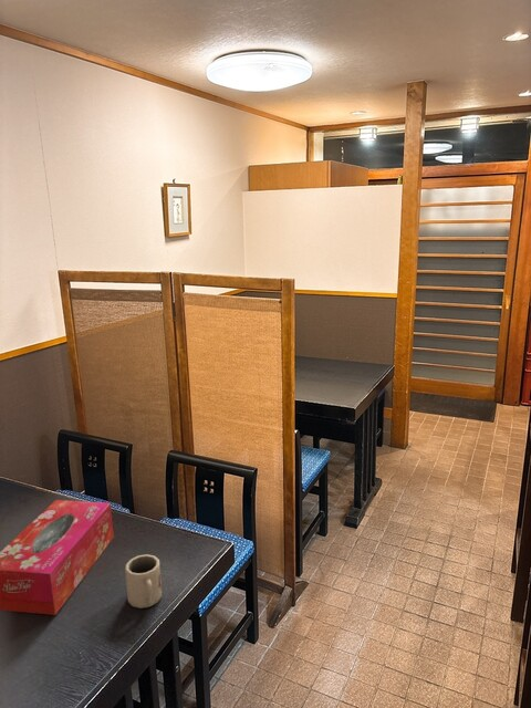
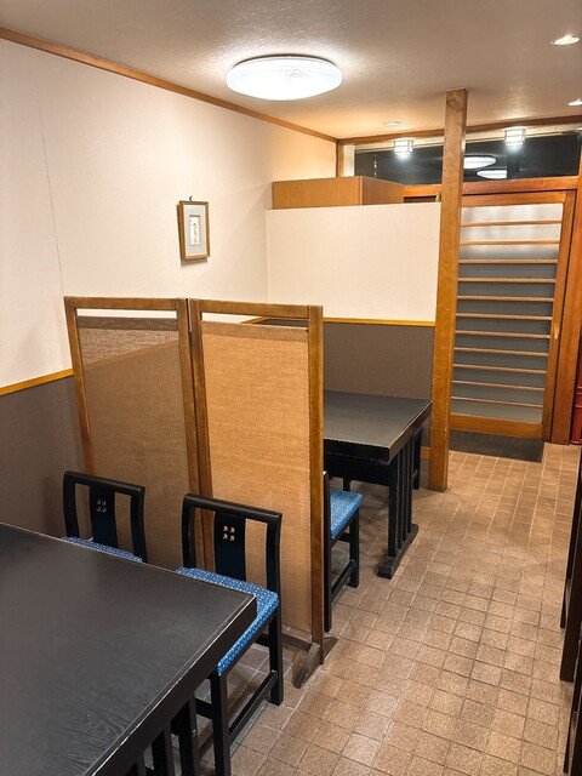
- tissue box (55, 551)
- cup (145, 583)
